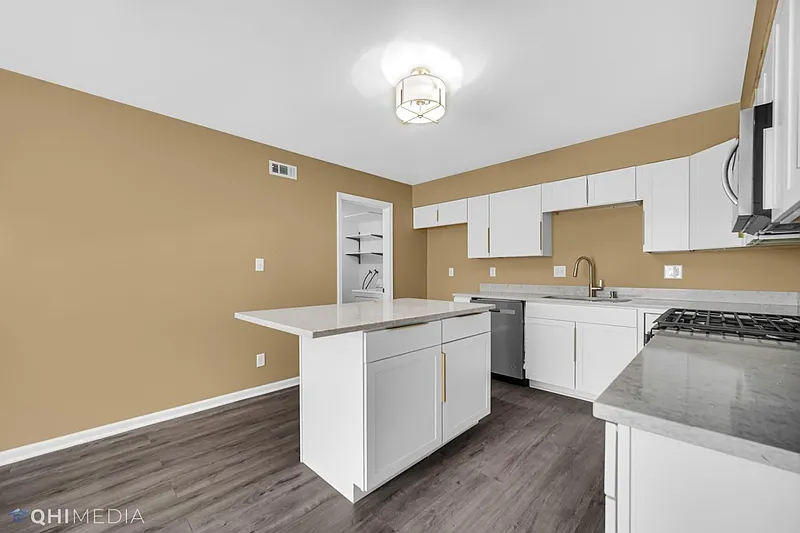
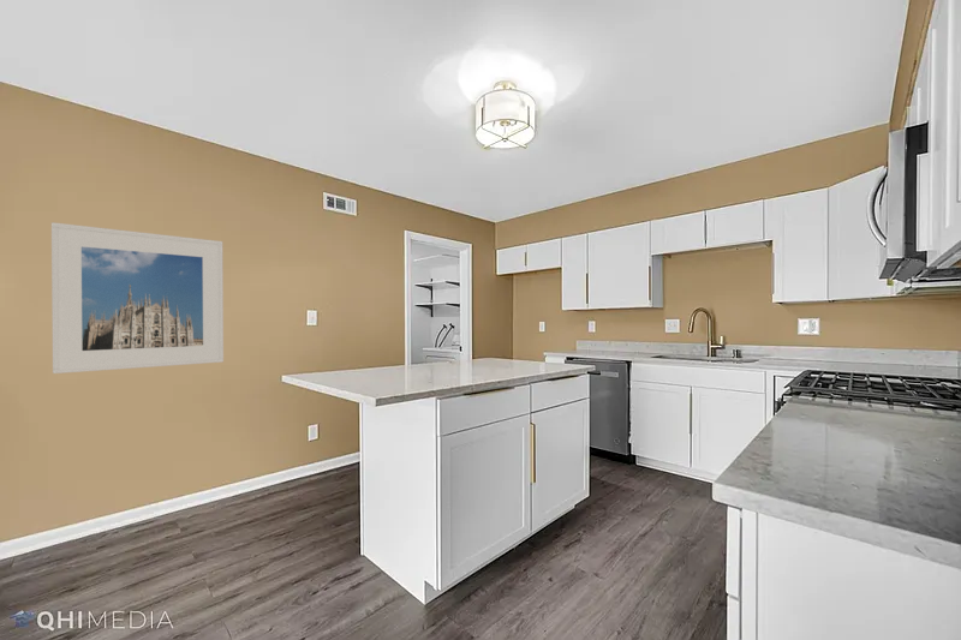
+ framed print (147, 300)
